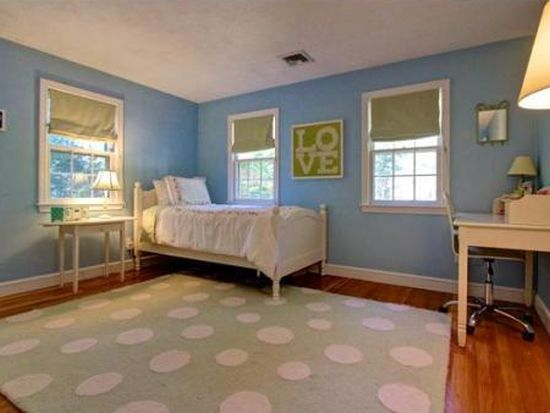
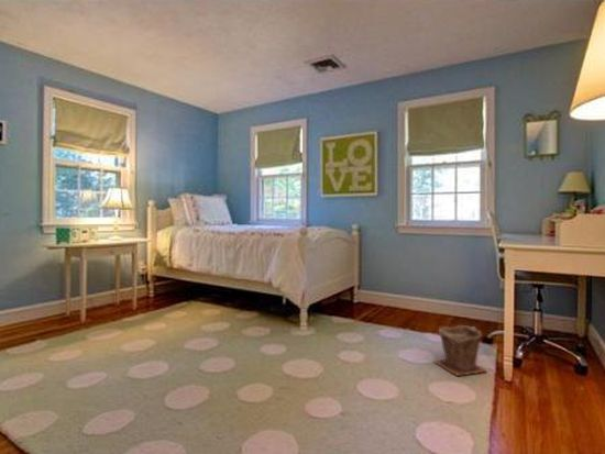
+ plant pot (459, 347)
